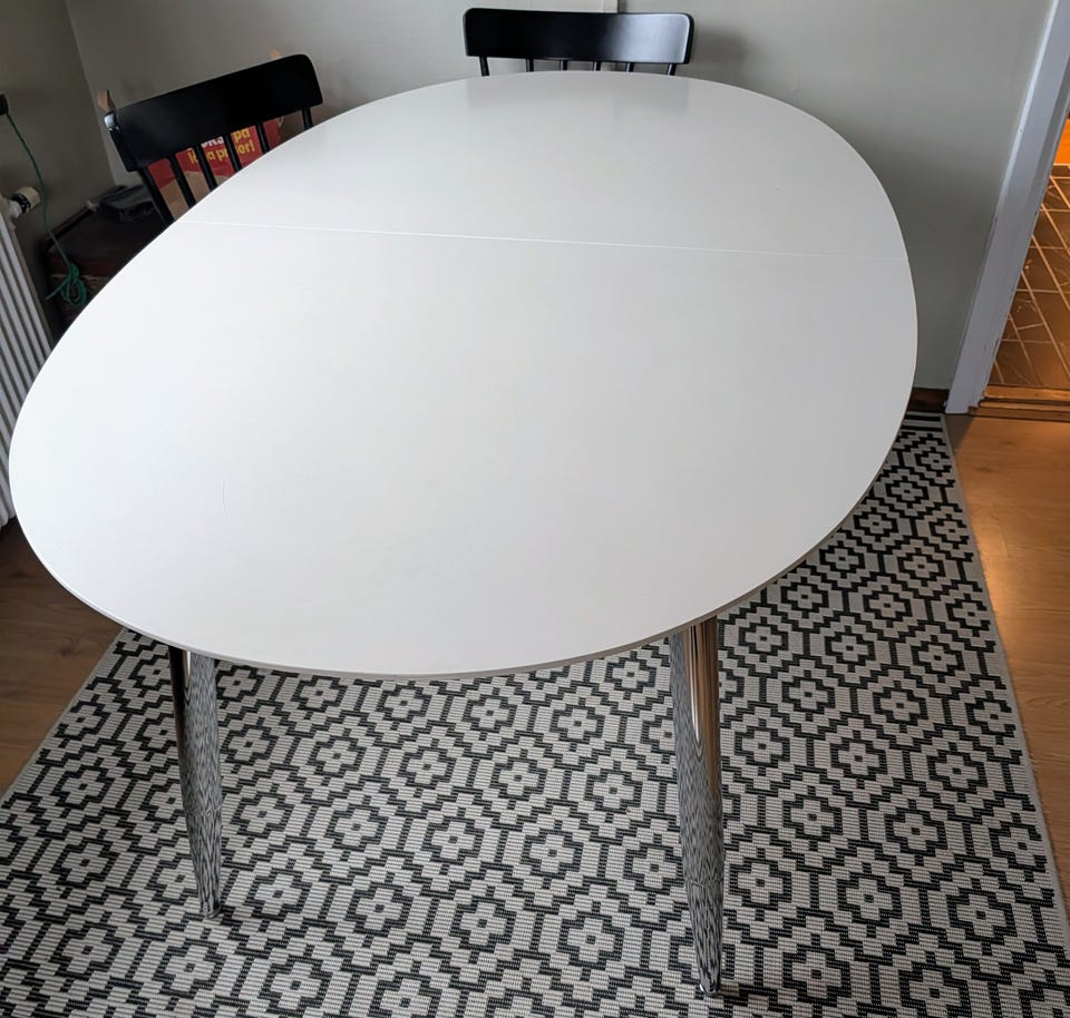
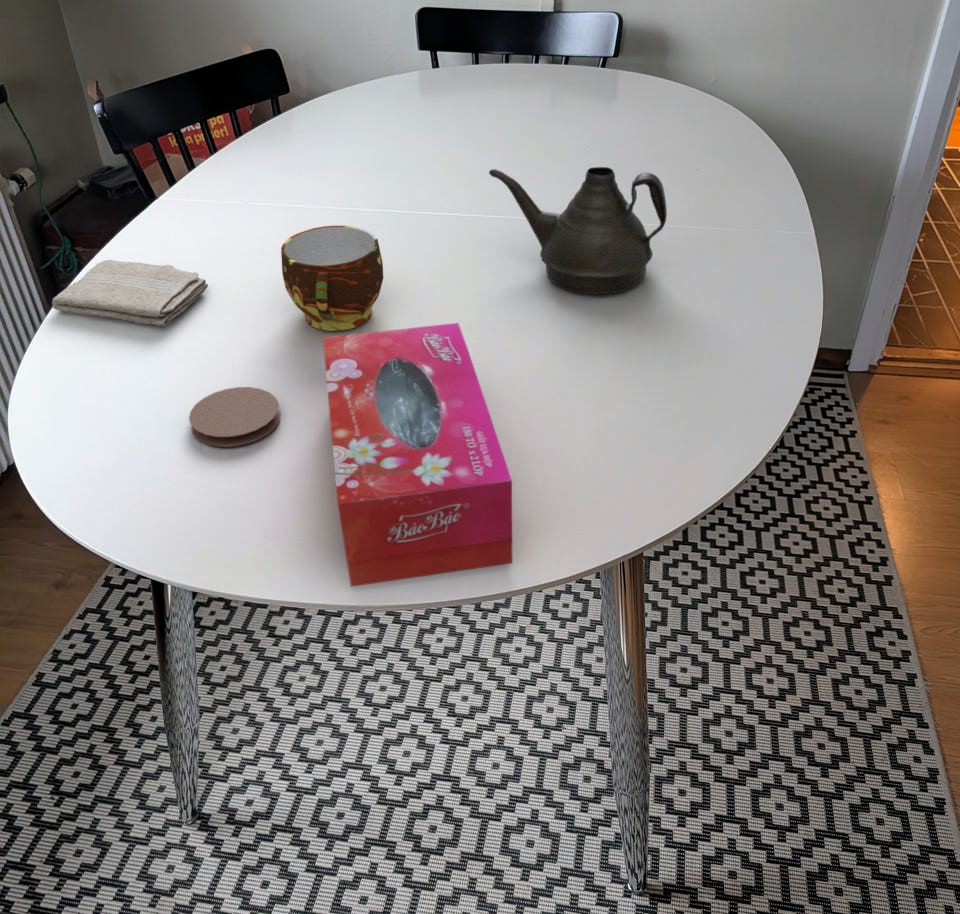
+ teapot (576, 220)
+ coaster (235, 415)
+ tissue box (410, 441)
+ washcloth (131, 291)
+ cup (336, 283)
